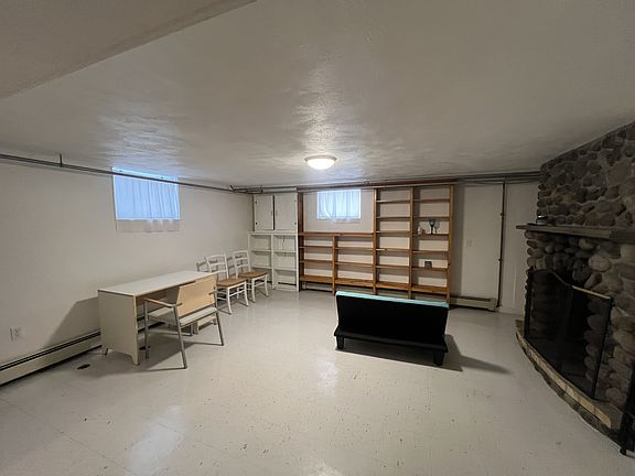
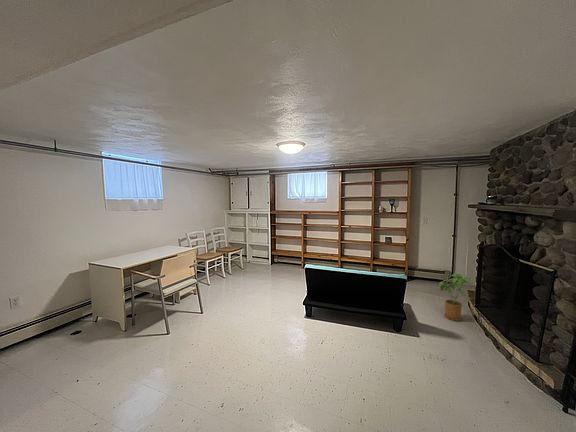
+ house plant (452, 296)
